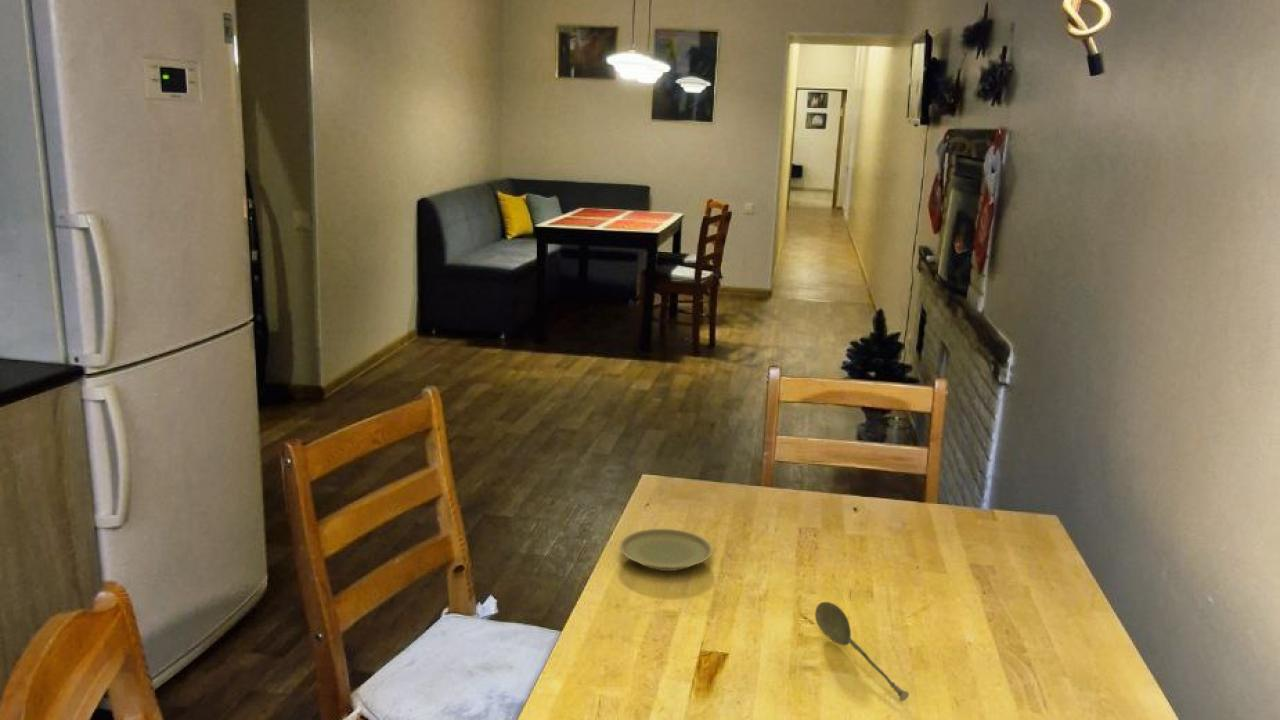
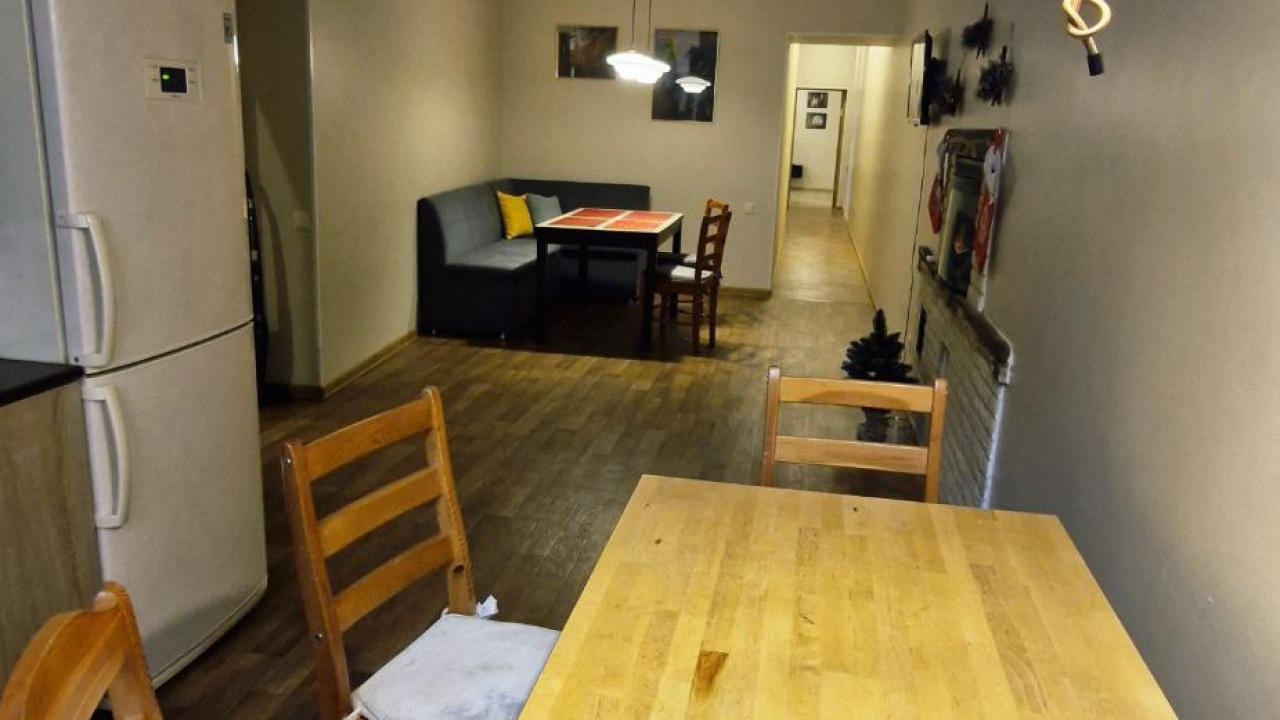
- soupspoon (859, 647)
- plate (665, 552)
